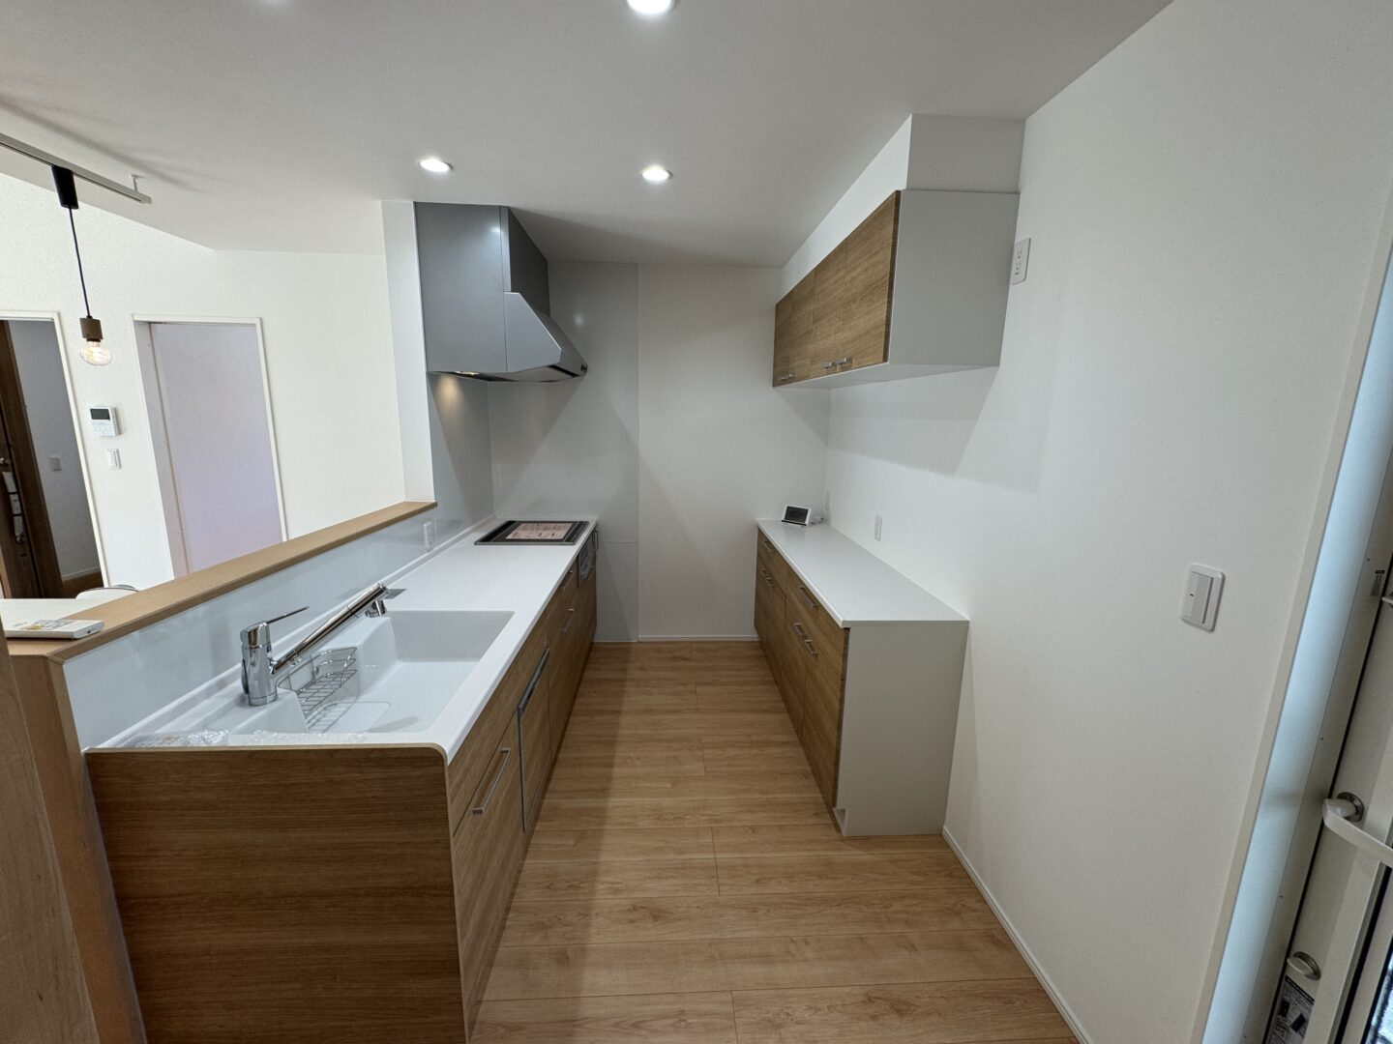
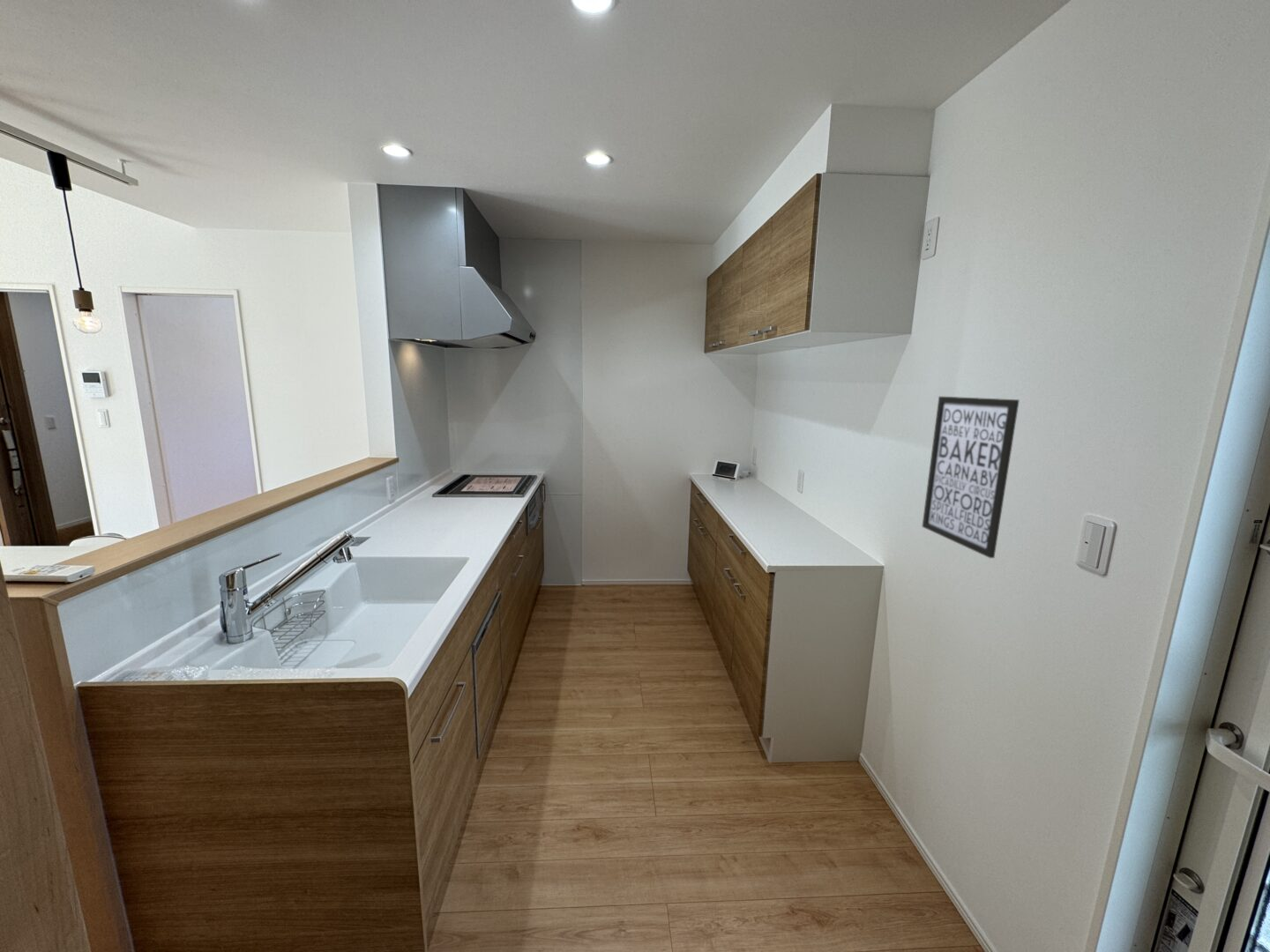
+ wall art (964, 471)
